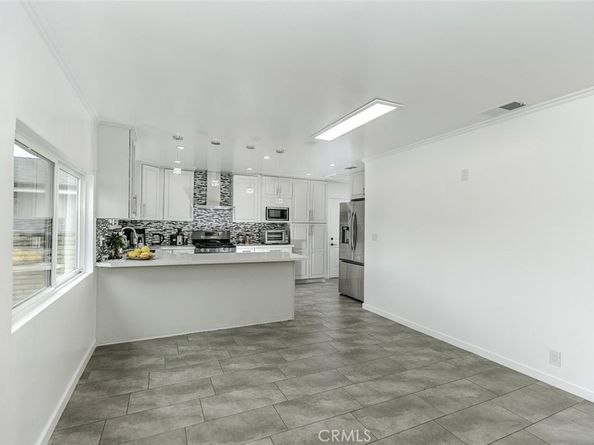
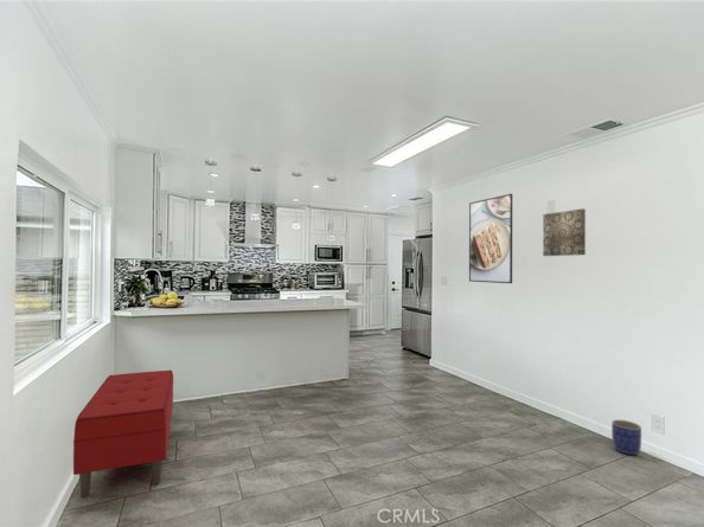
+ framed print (488, 240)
+ bench (133, 422)
+ planter (626, 437)
+ wall art (563, 233)
